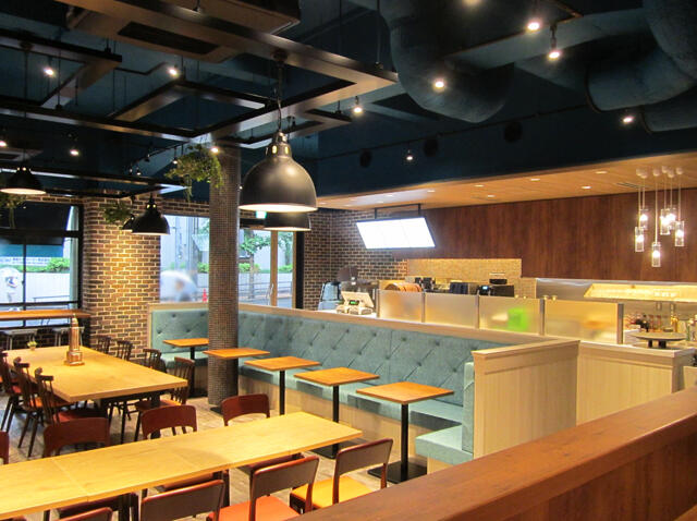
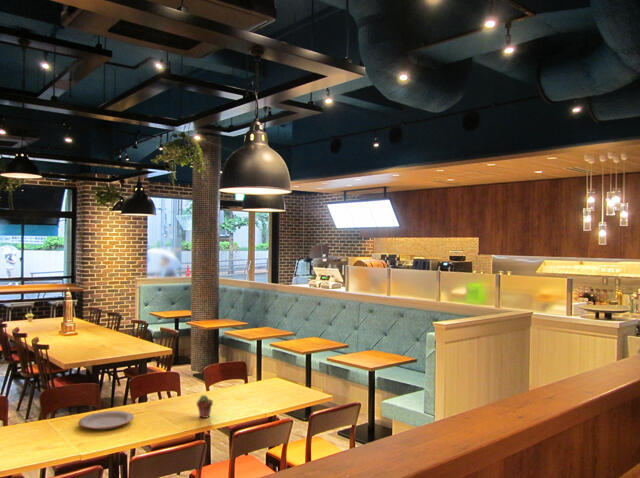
+ plate (106, 421)
+ potted succulent (204, 405)
